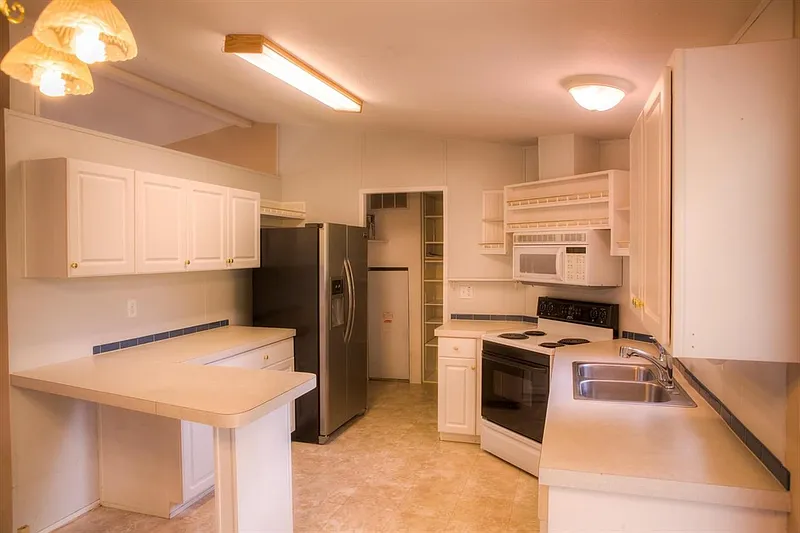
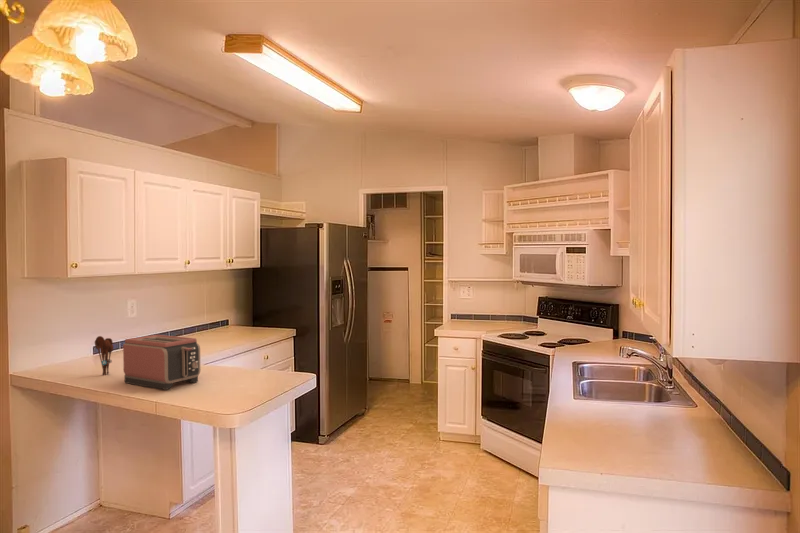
+ utensil holder (104, 355)
+ toaster (164, 361)
